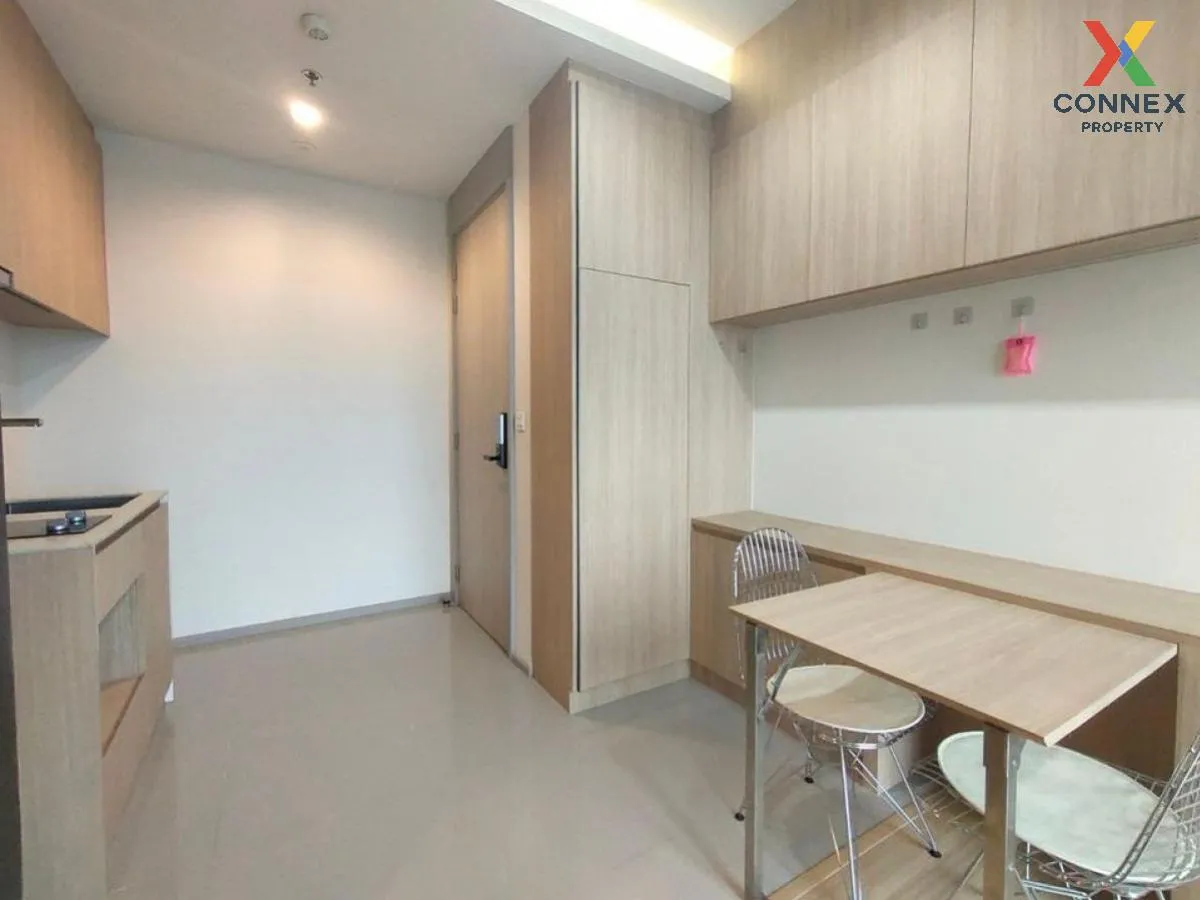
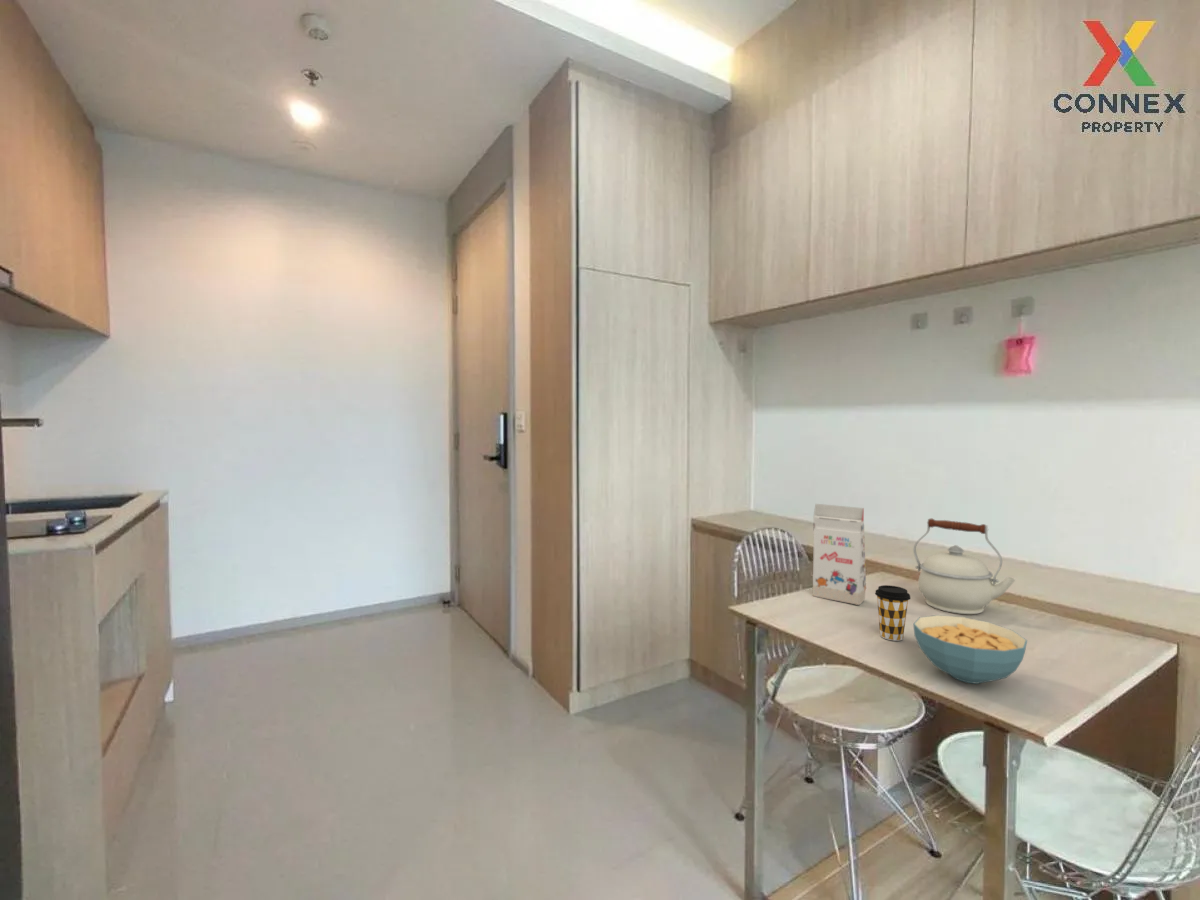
+ gift box (839, 551)
+ cereal bowl (967, 654)
+ kettle (961, 565)
+ coffee cup (892, 612)
